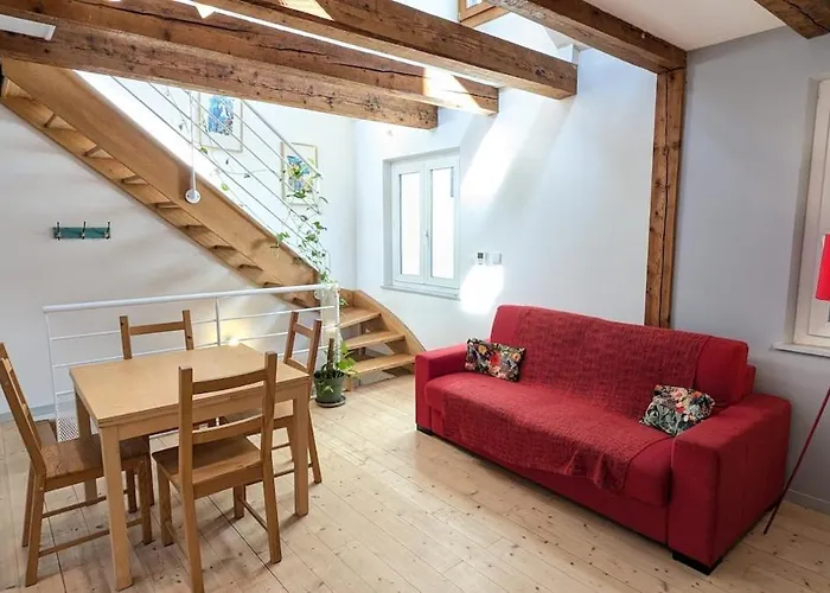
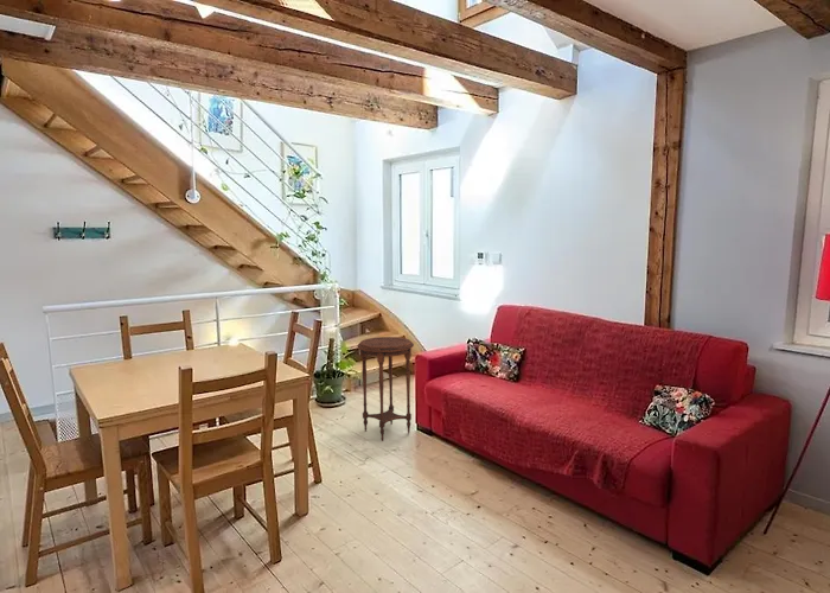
+ side table (389, 387)
